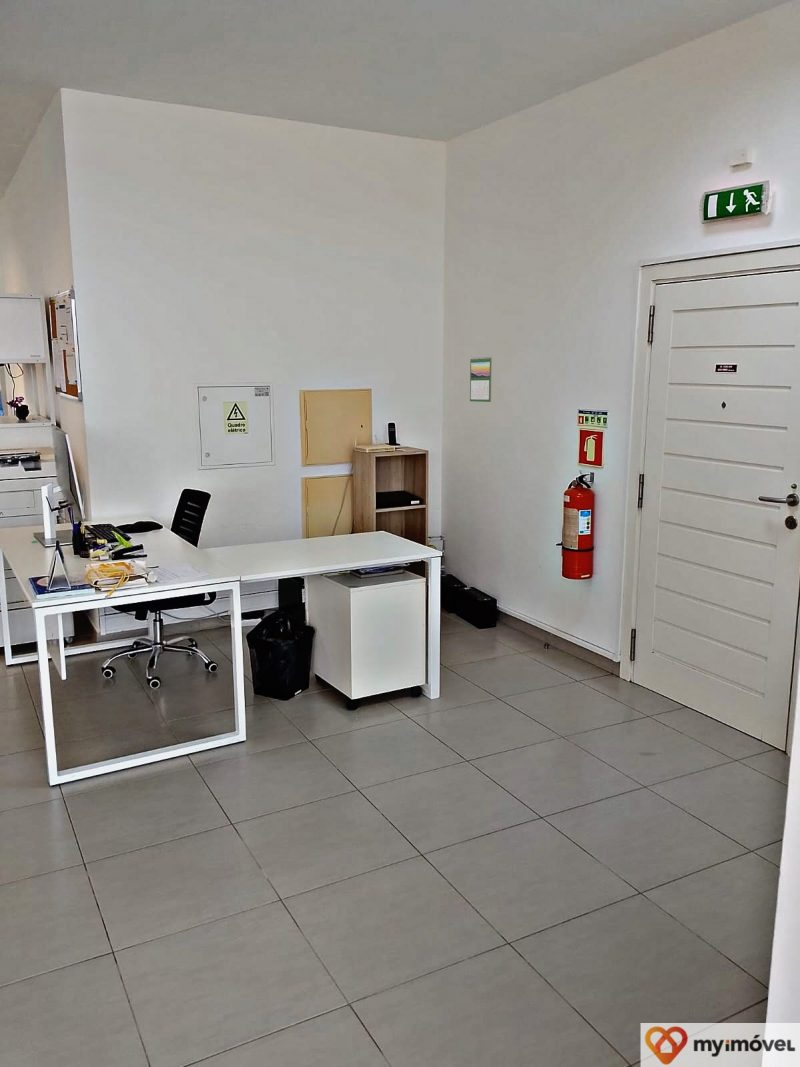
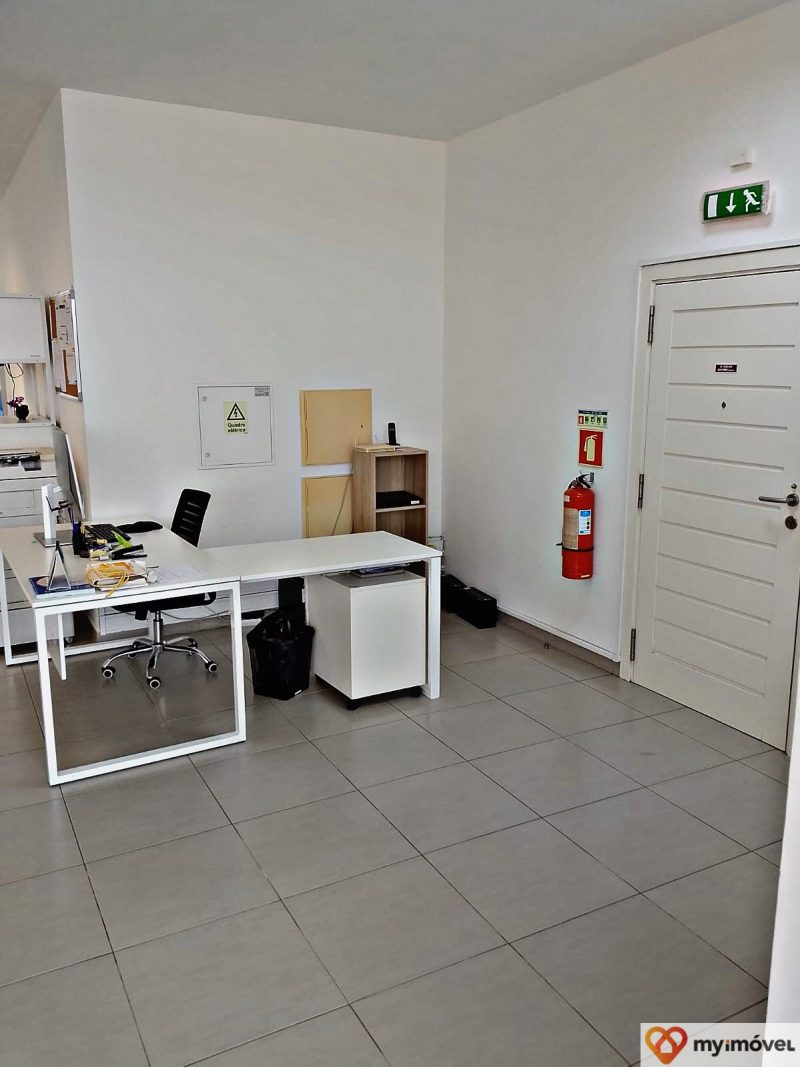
- calendar (480, 379)
